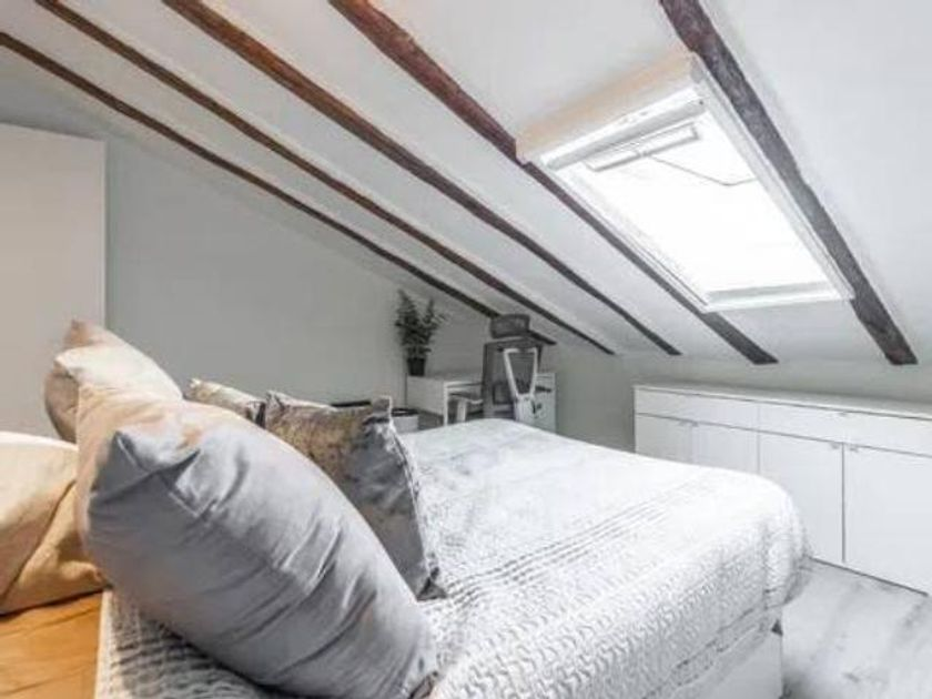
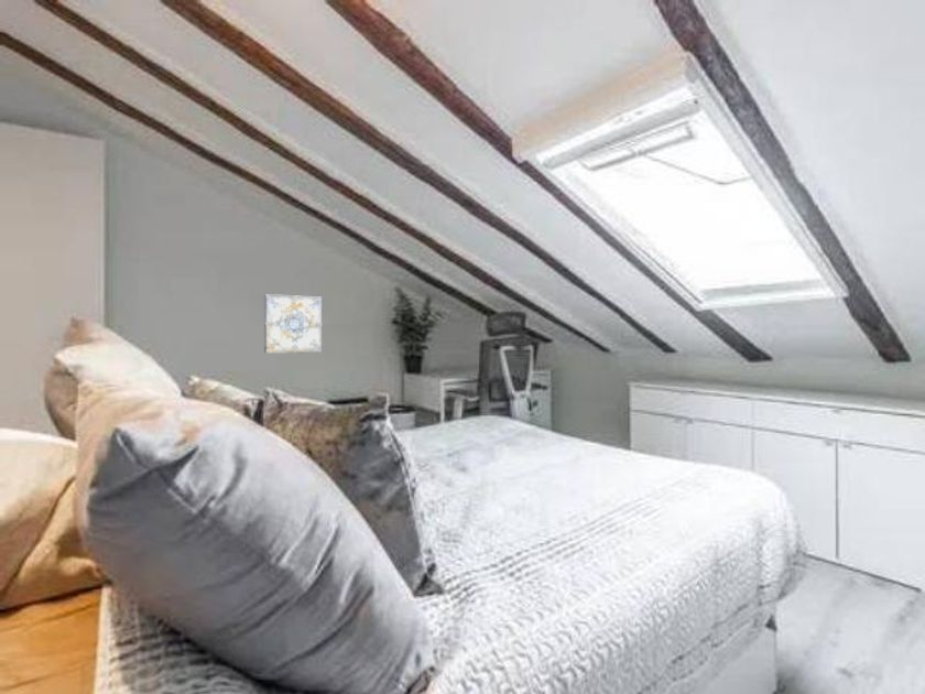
+ wall art (293, 324)
